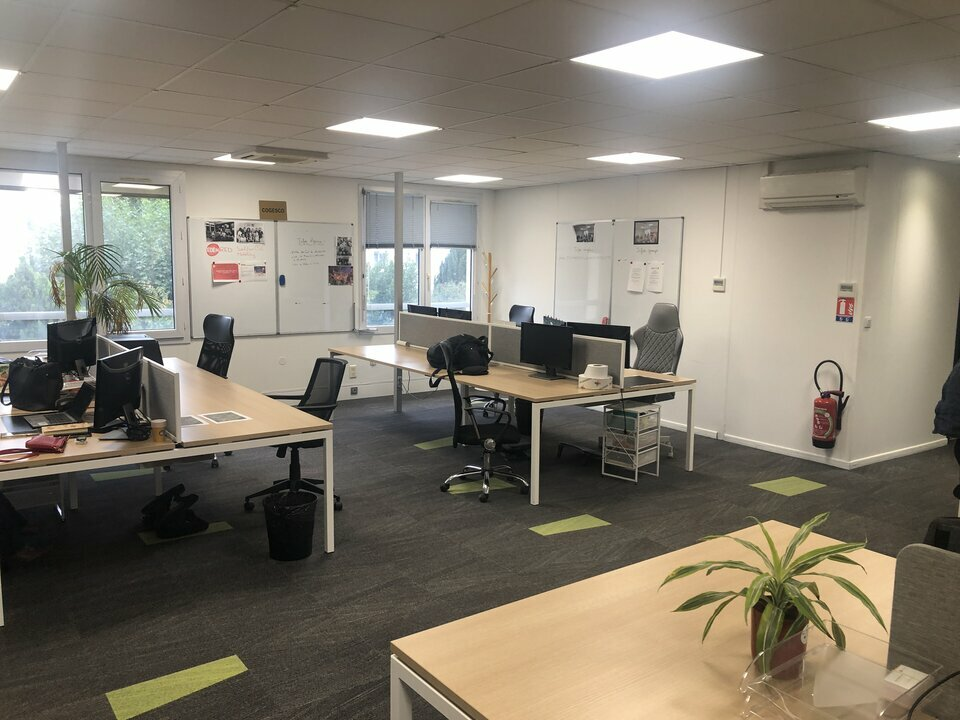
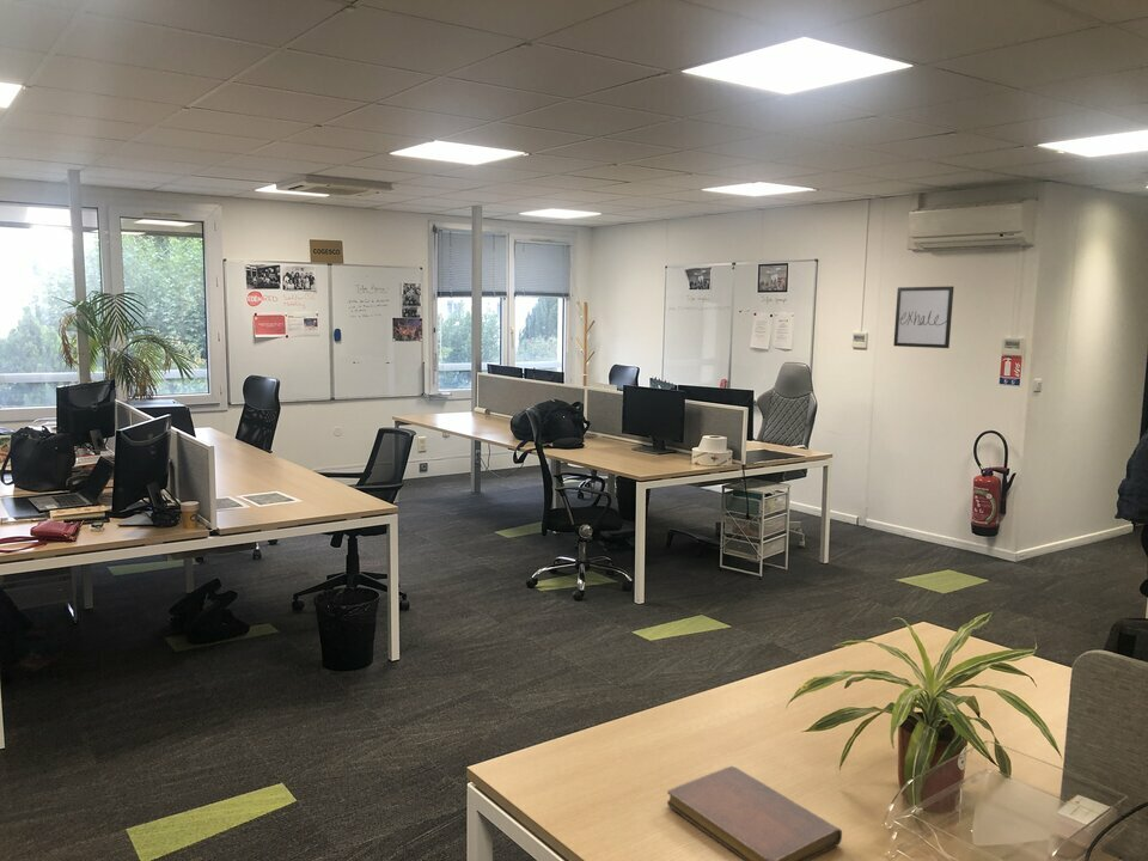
+ wall art (922, 317)
+ notebook (750, 816)
